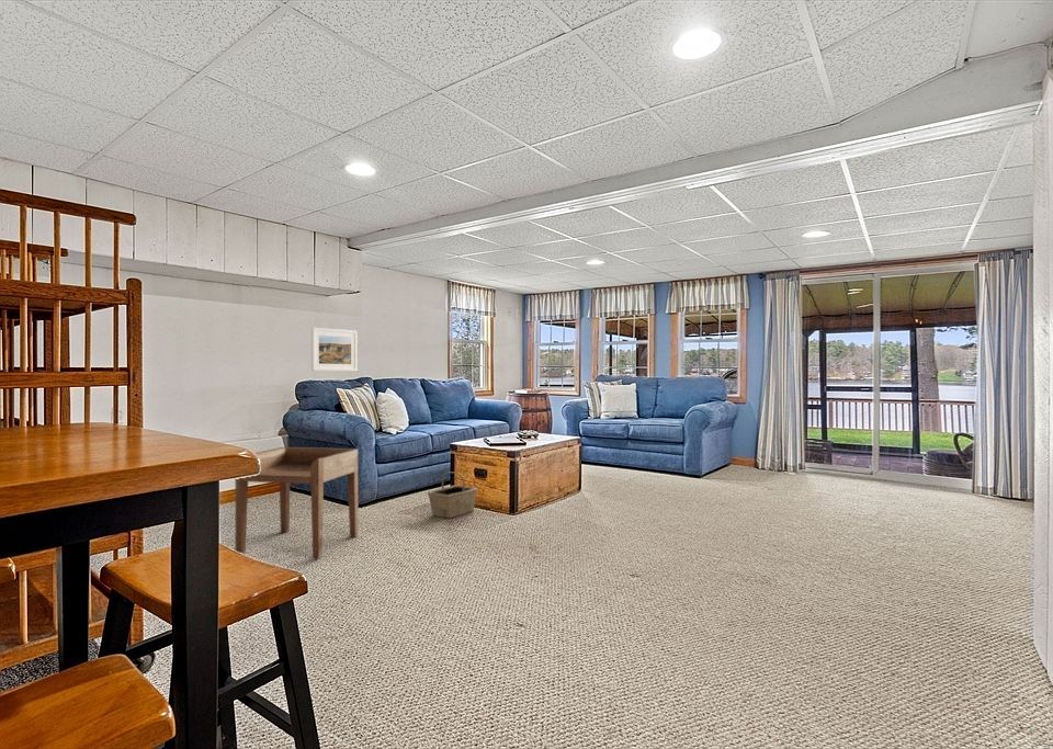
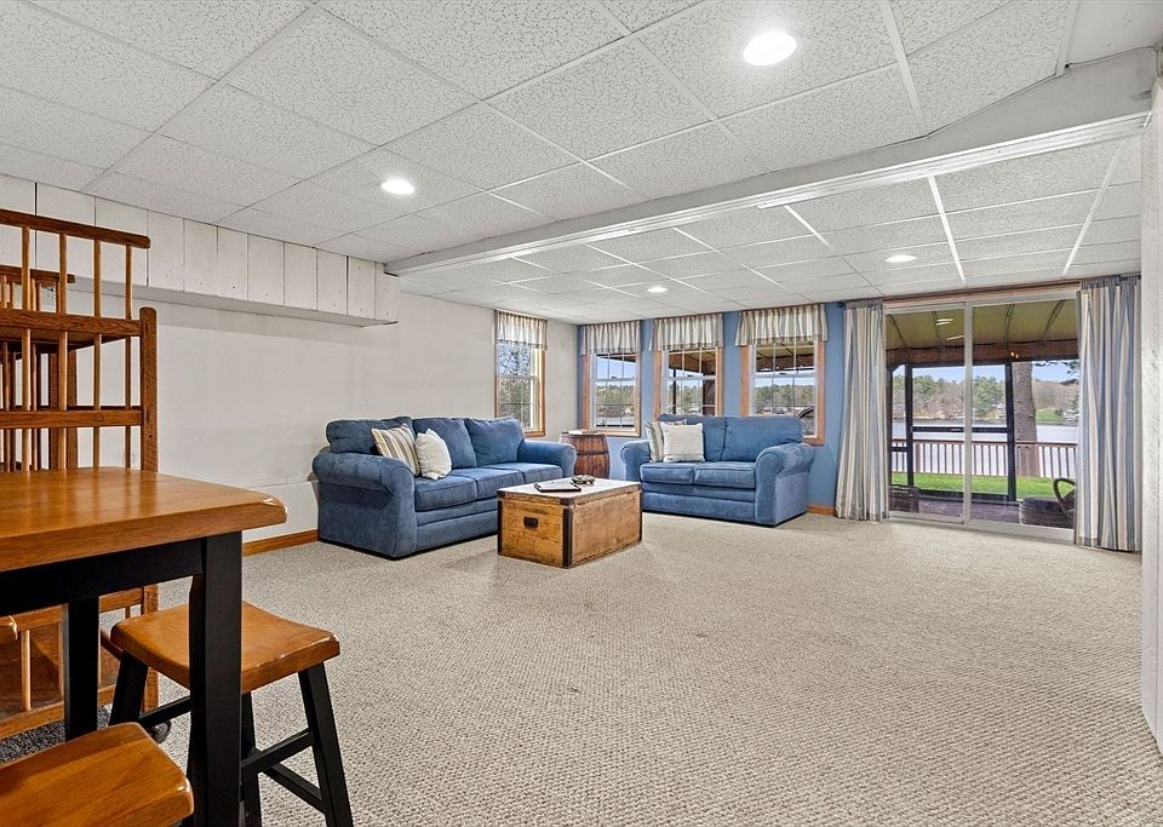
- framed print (335, 350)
- side table (288, 498)
- basket (452, 492)
